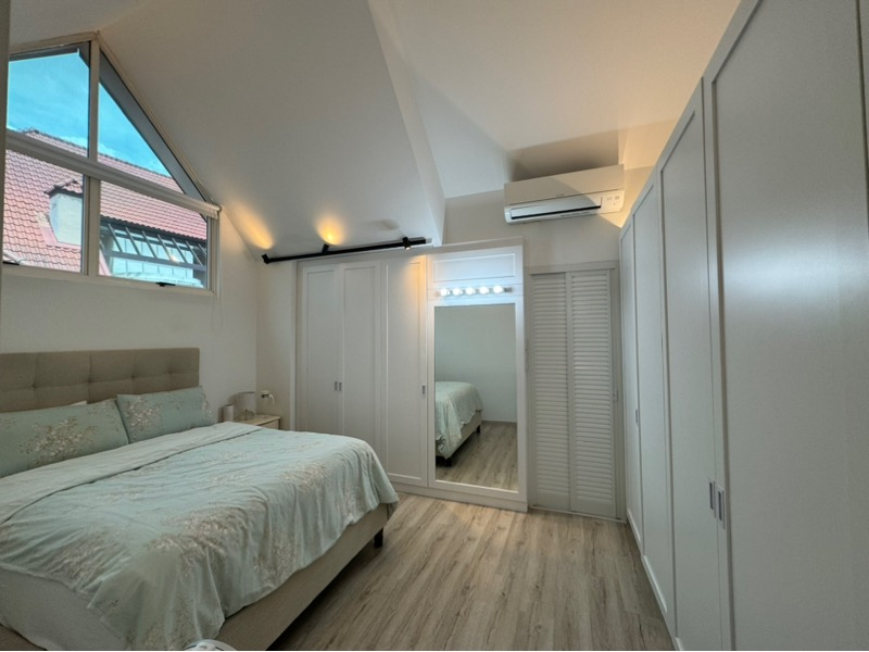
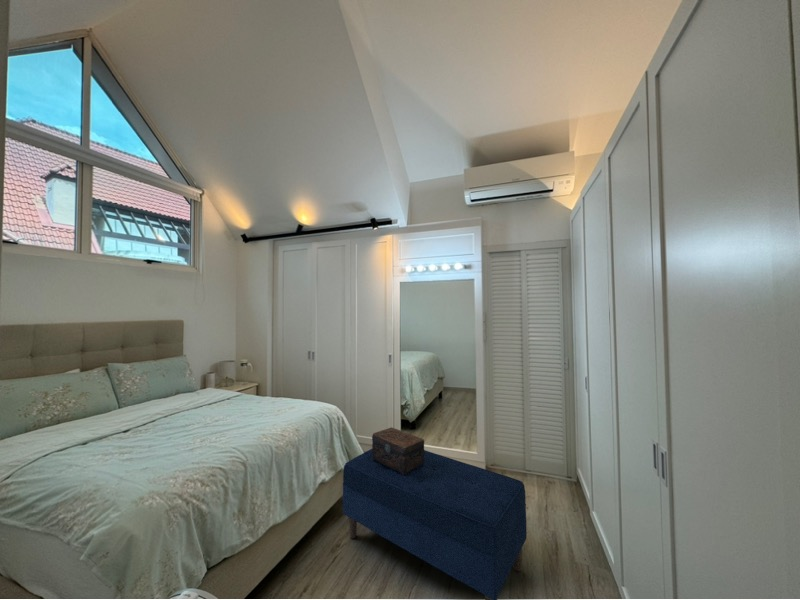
+ bench (428, 511)
+ decorative box (397, 448)
